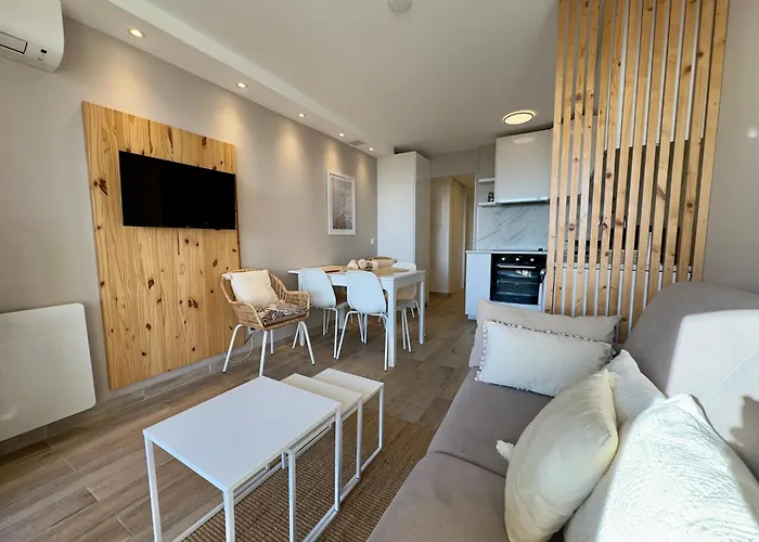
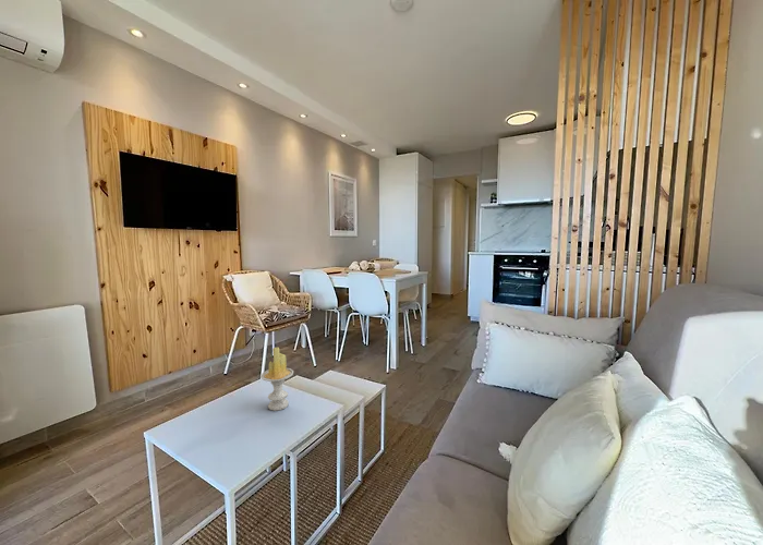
+ candle (277, 375)
